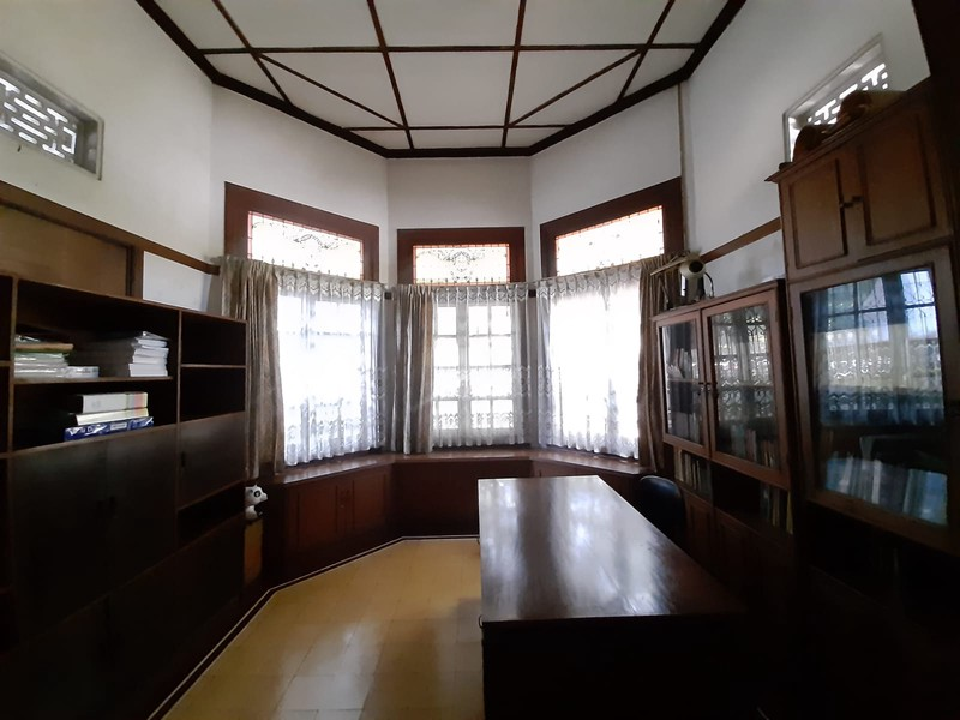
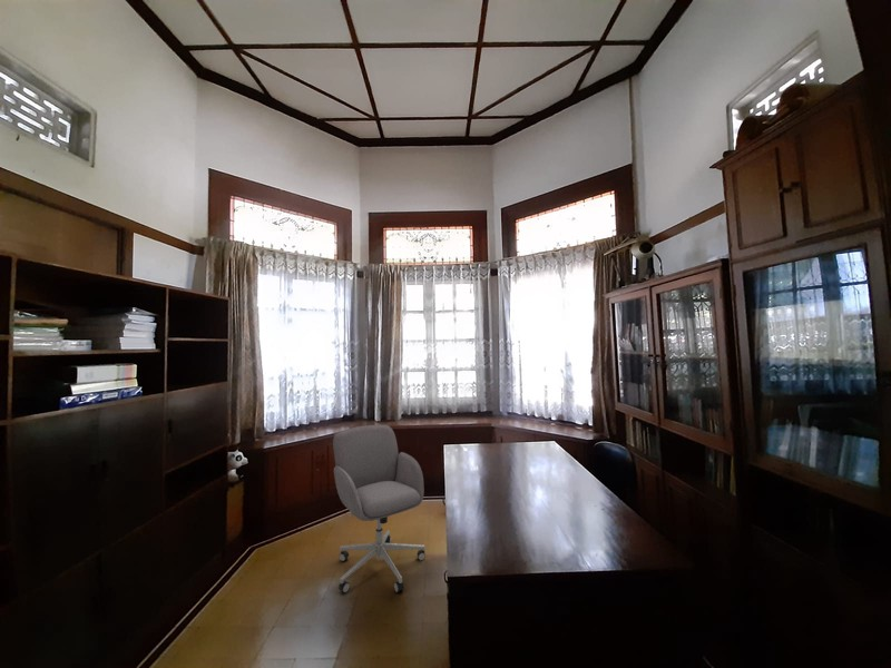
+ chair (379, 499)
